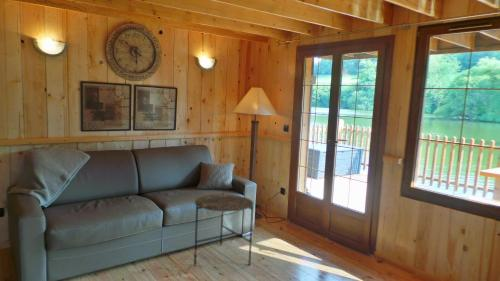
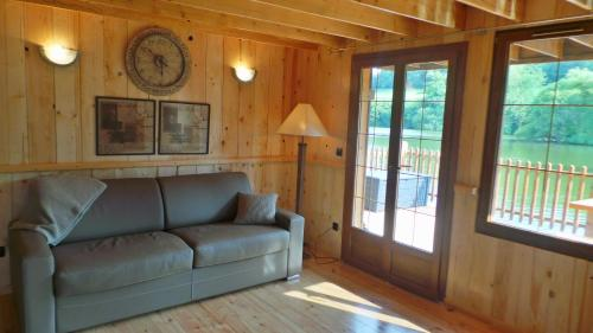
- side table (221, 229)
